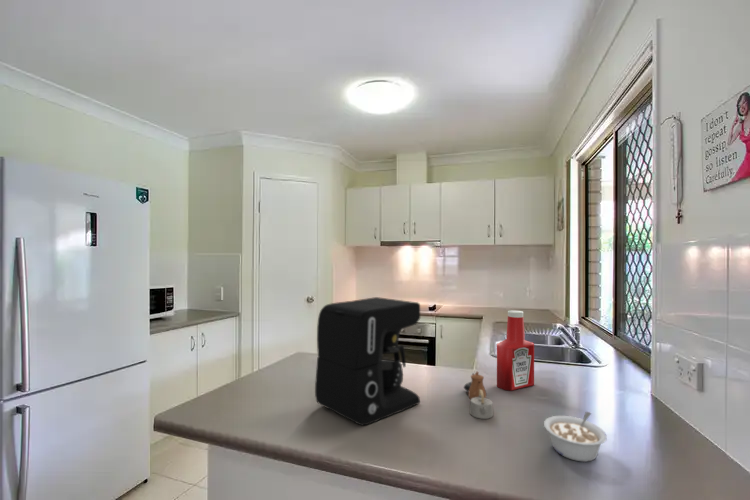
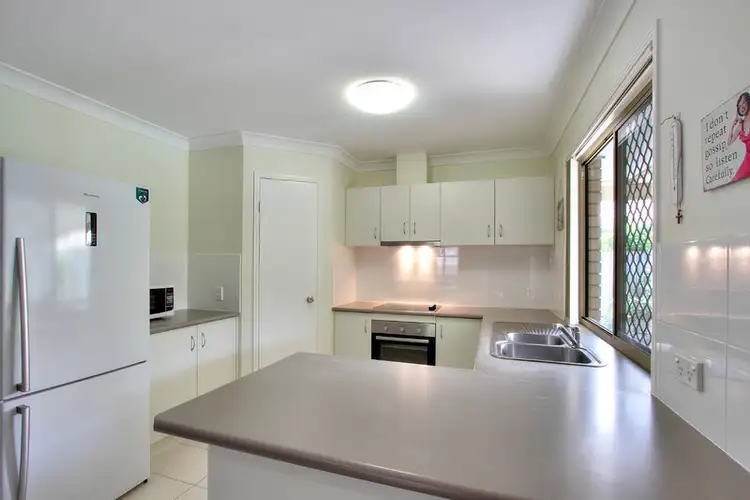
- soap bottle (515, 348)
- teapot (477, 387)
- legume (573, 436)
- coffee maker (373, 353)
